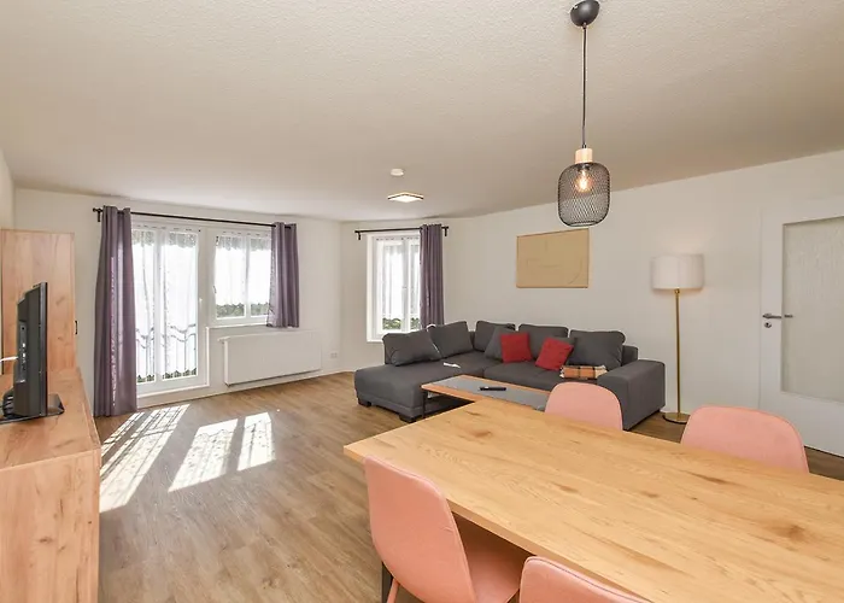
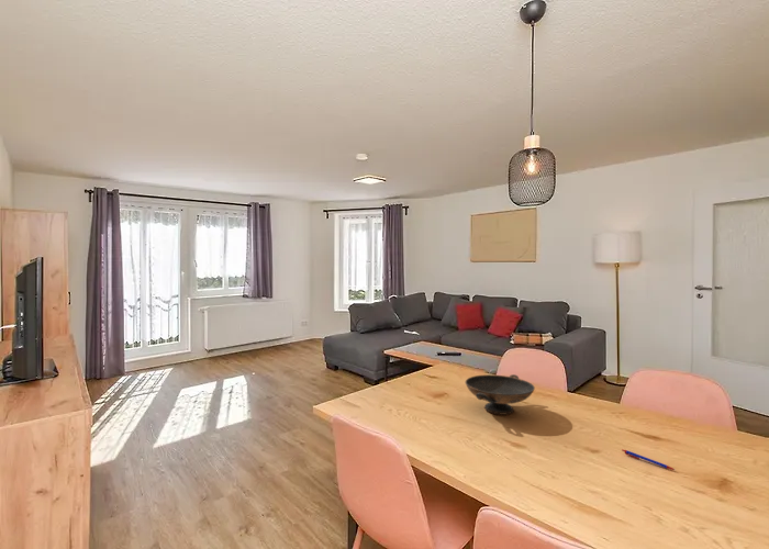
+ pen (647, 459)
+ decorative bowl (499, 395)
